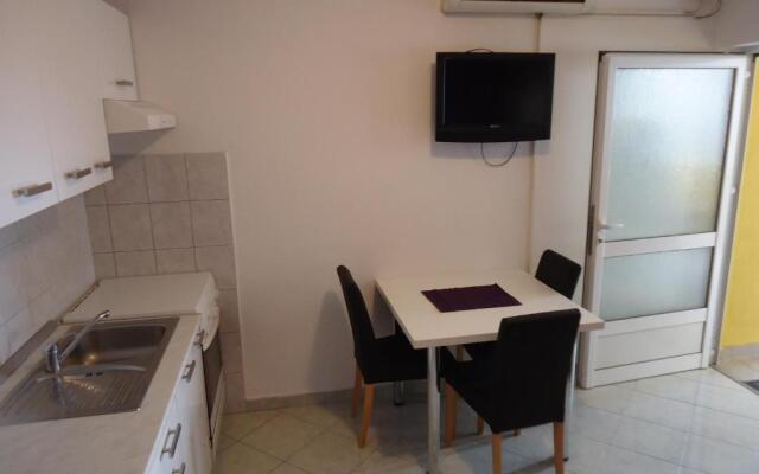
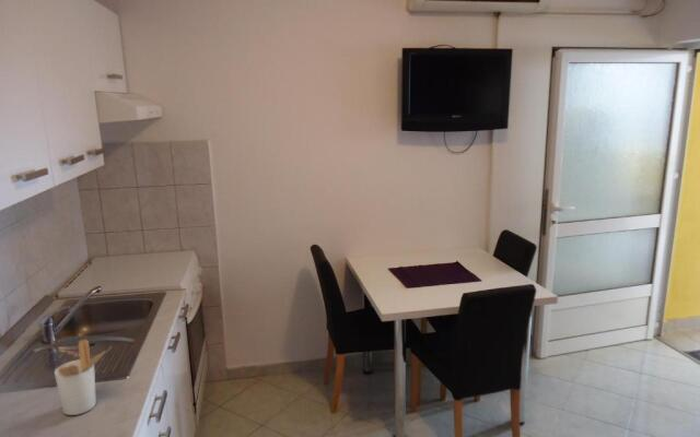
+ utensil holder (84, 377)
